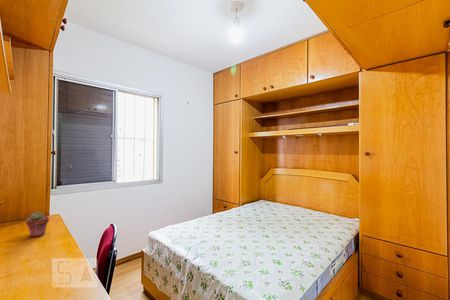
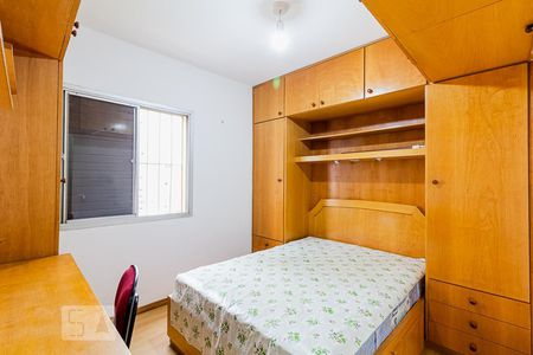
- potted succulent (37, 223)
